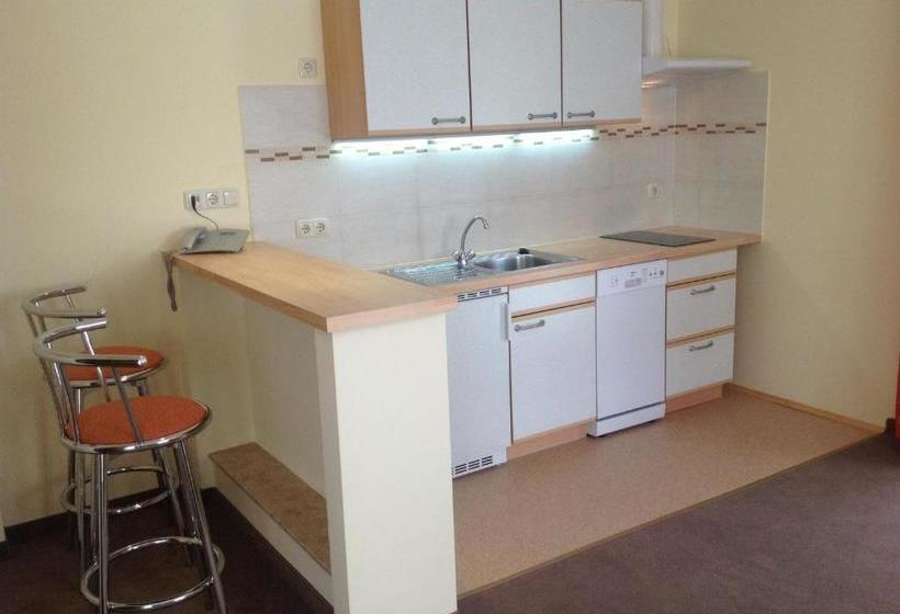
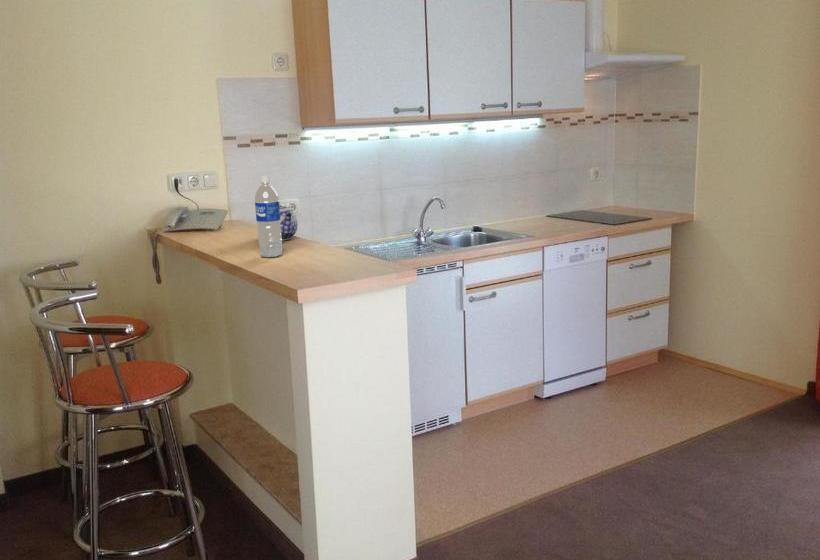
+ teapot (280, 220)
+ water bottle (268, 216)
